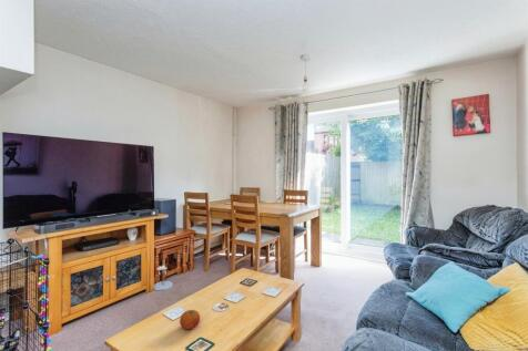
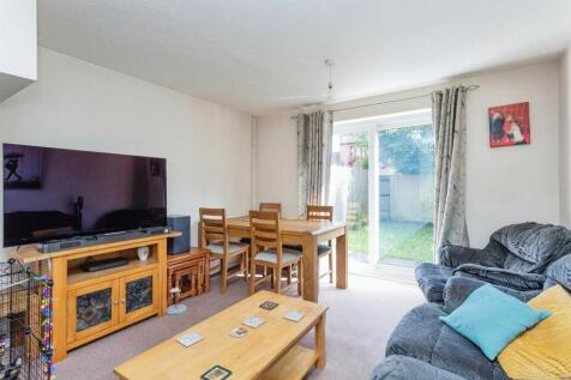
- fruit (190, 319)
